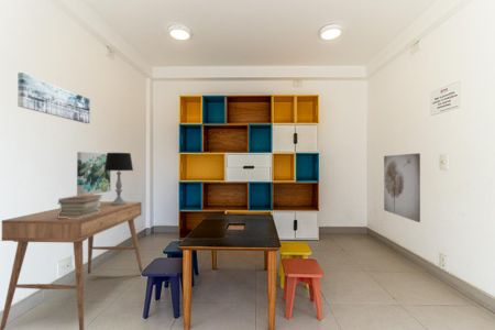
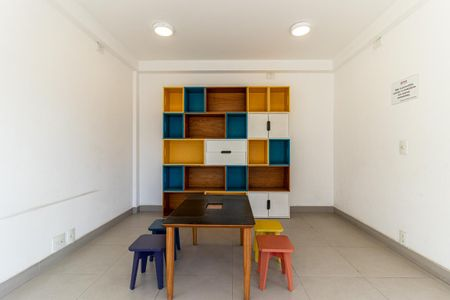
- wall art (399, 185)
- wall art (59, 101)
- table lamp (119, 178)
- desk (88, 253)
- book stack (81, 205)
- wall art (95, 173)
